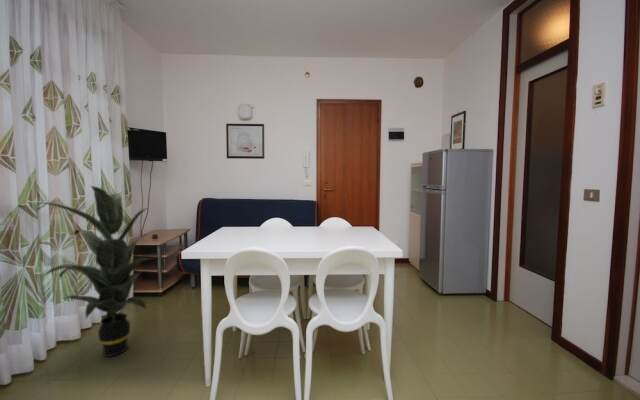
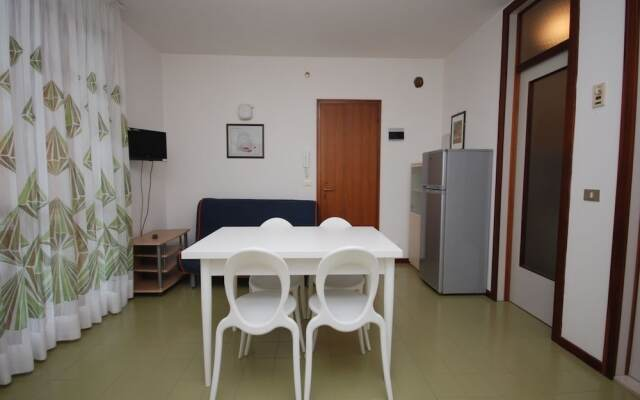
- indoor plant (103, 271)
